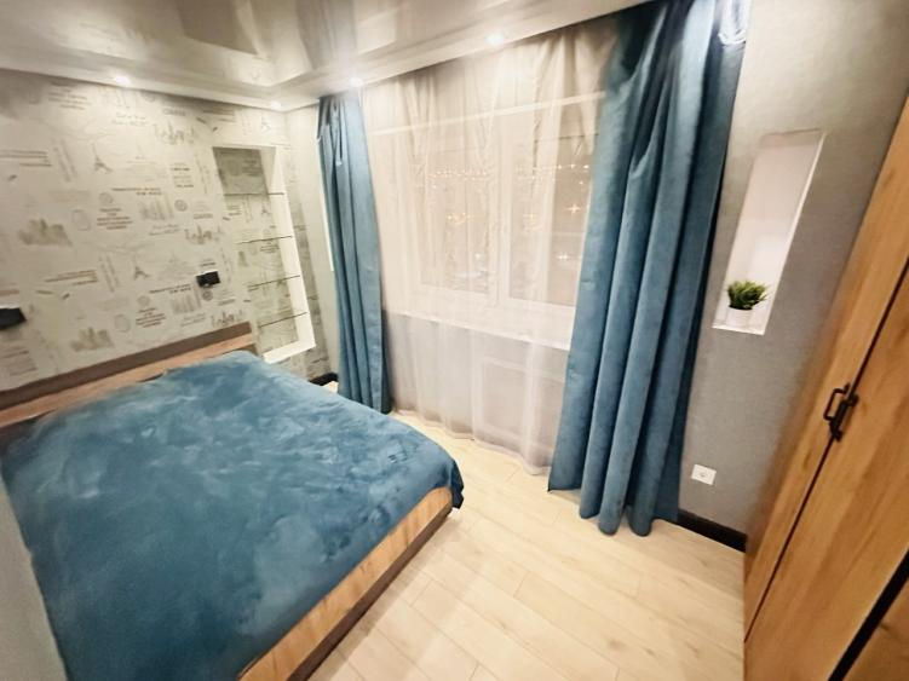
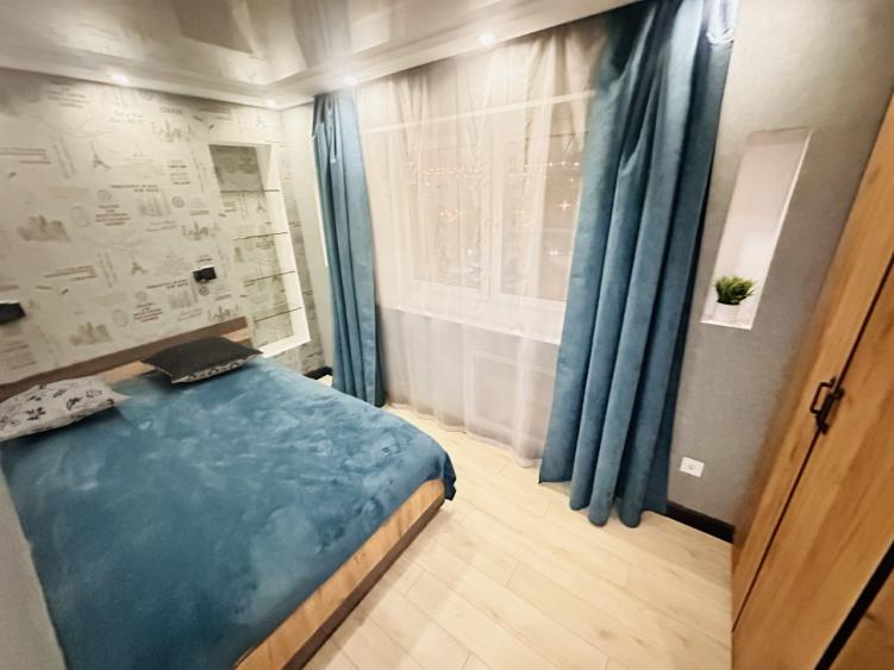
+ pillow (202, 357)
+ decorative pillow (56, 403)
